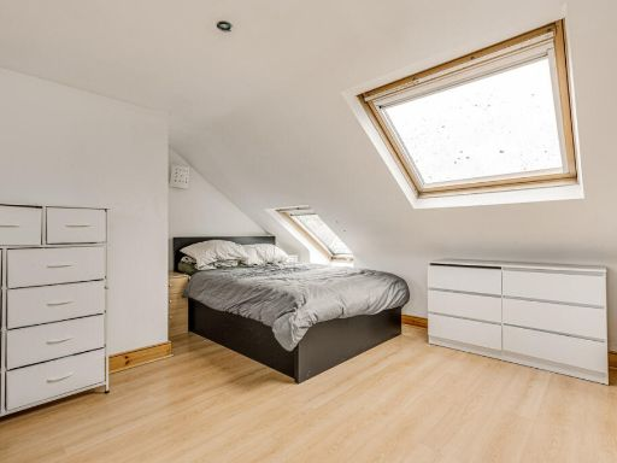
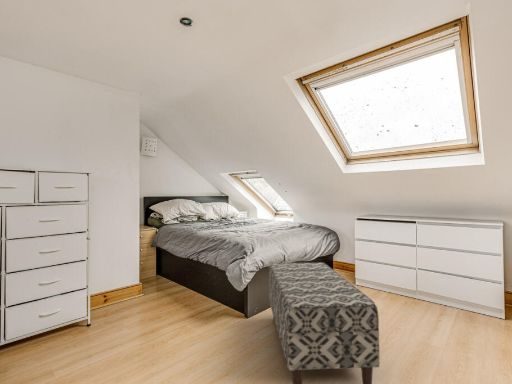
+ bench (311, 313)
